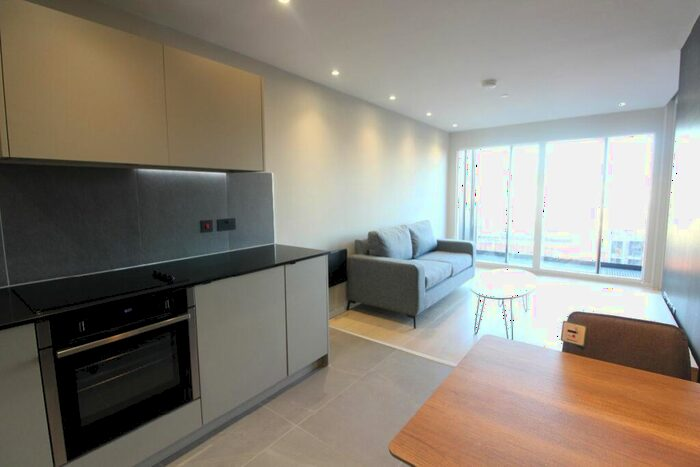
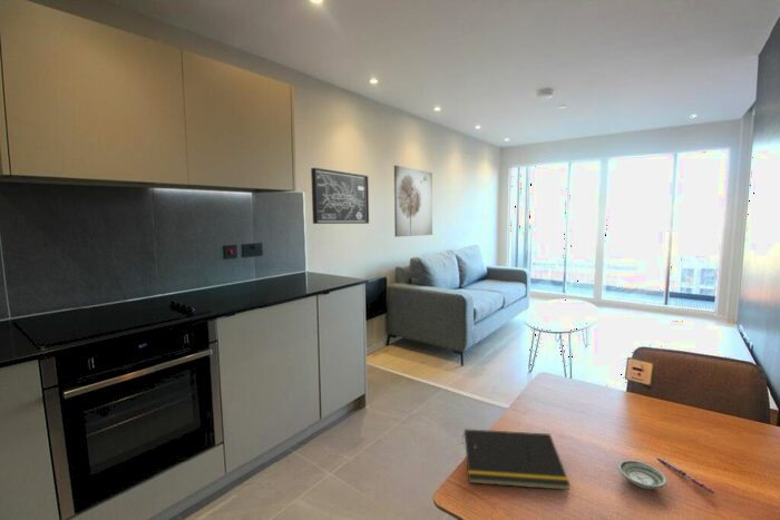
+ pen (683, 473)
+ wall art (415, 203)
+ wall art (342, 197)
+ saucer (641, 477)
+ notepad (511, 457)
